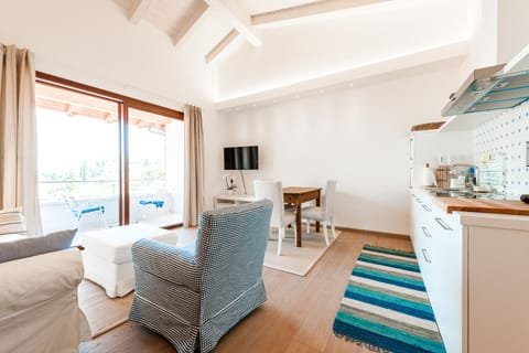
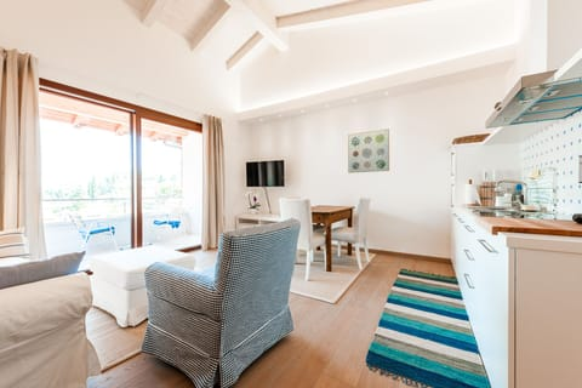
+ wall art (367, 152)
